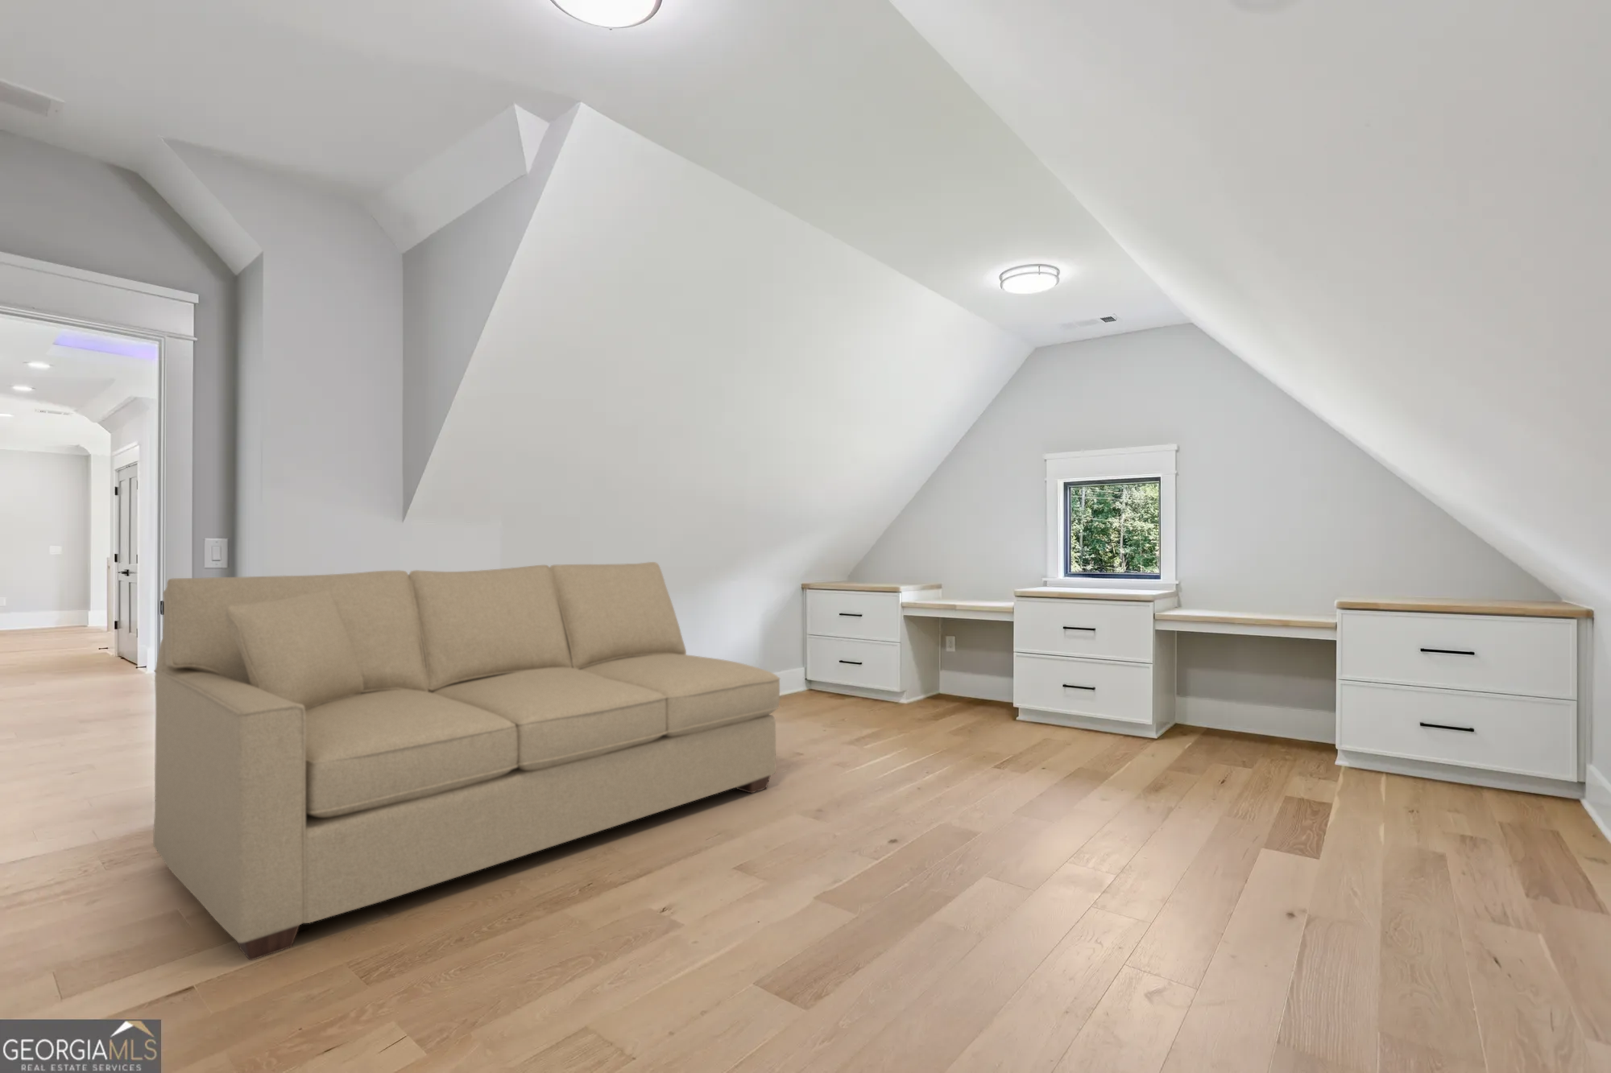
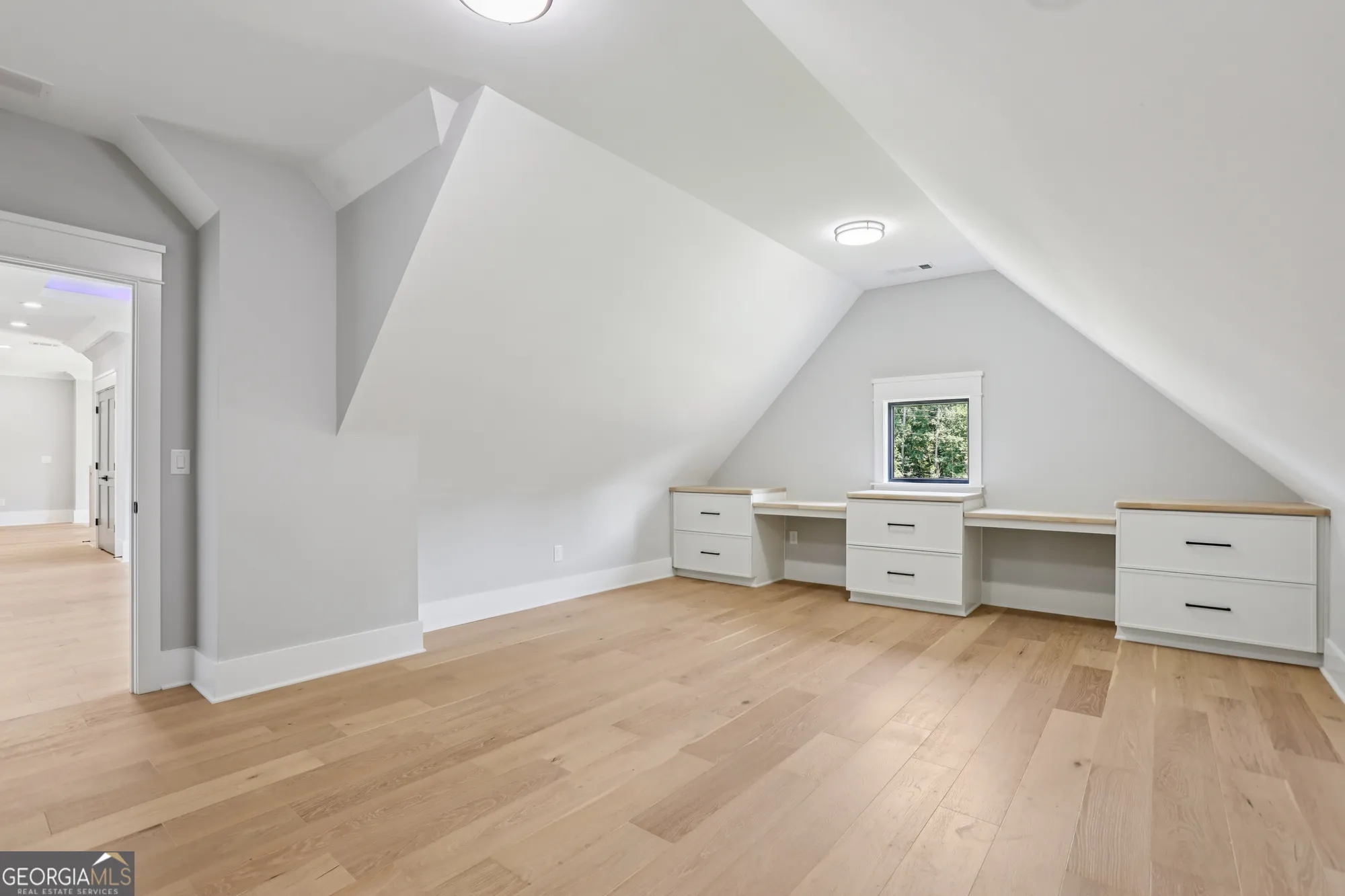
- sofa (508, 695)
